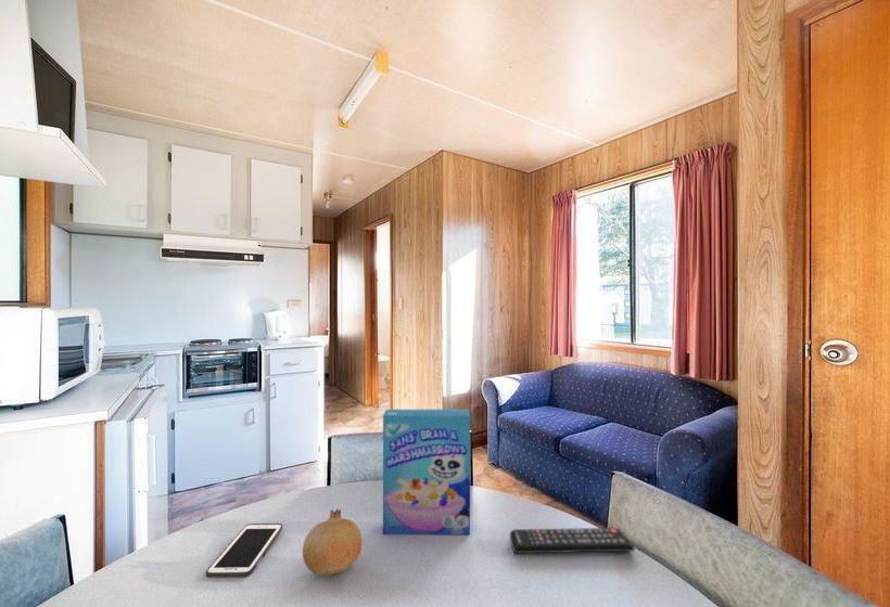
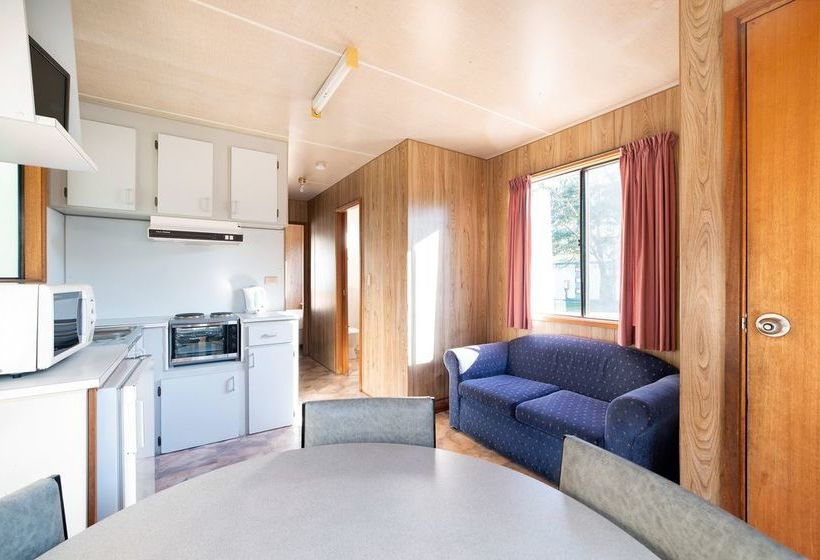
- cell phone (247, 547)
- fruit (332, 542)
- cereal box (427, 469)
- remote control (570, 541)
